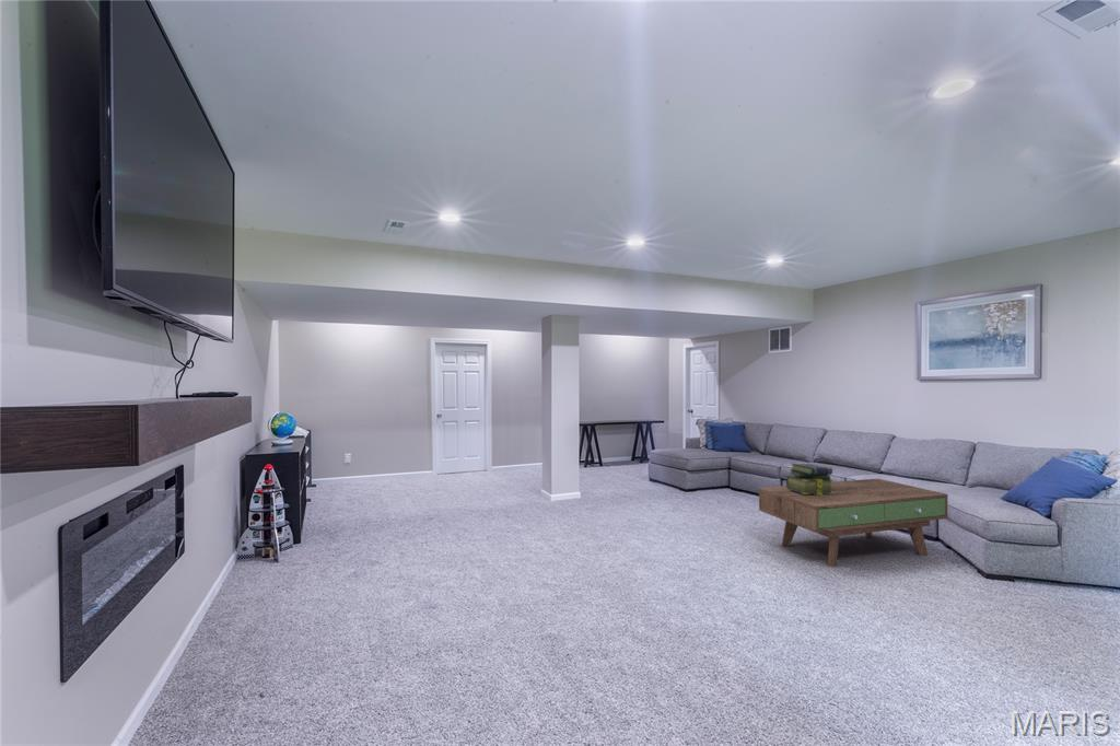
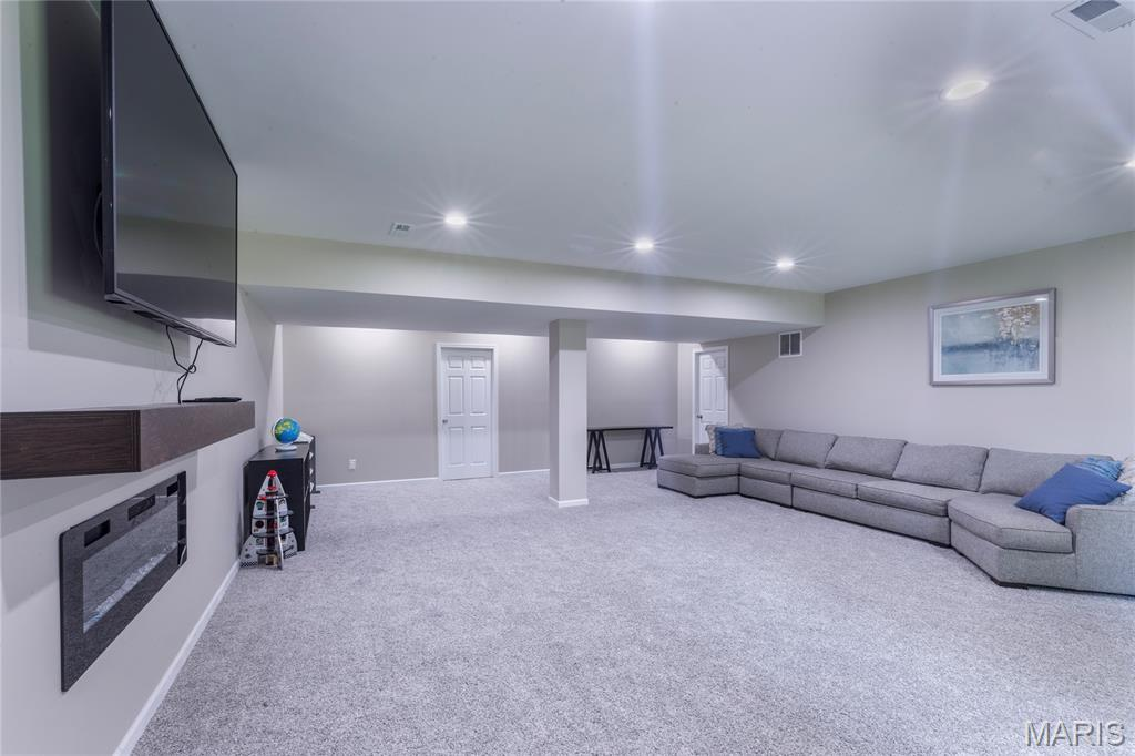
- stack of books (809, 477)
- coffee table (852, 520)
